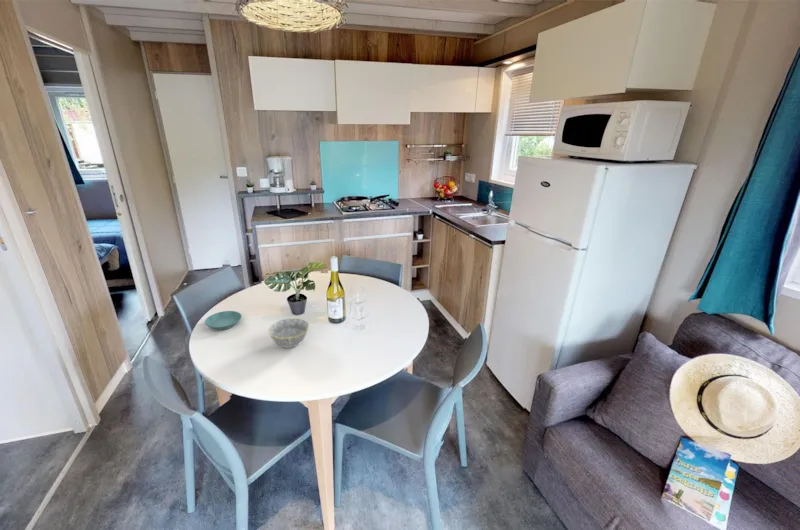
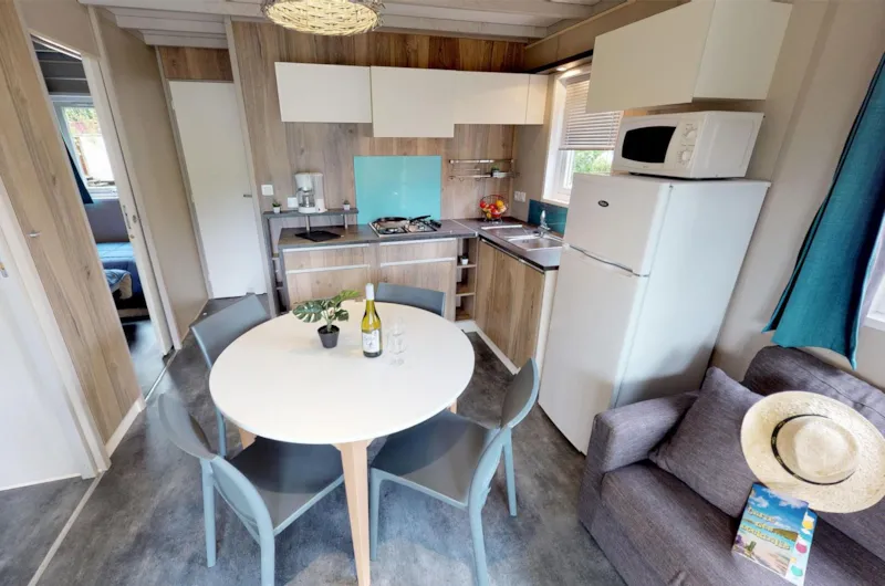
- bowl (289, 335)
- saucer (223, 321)
